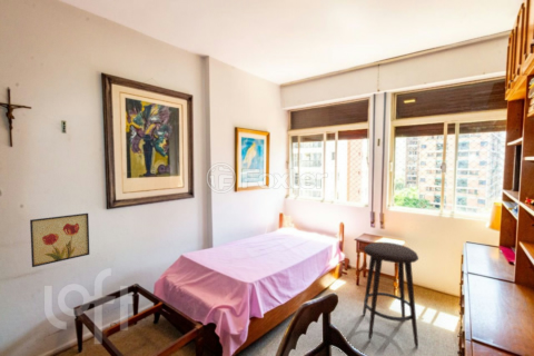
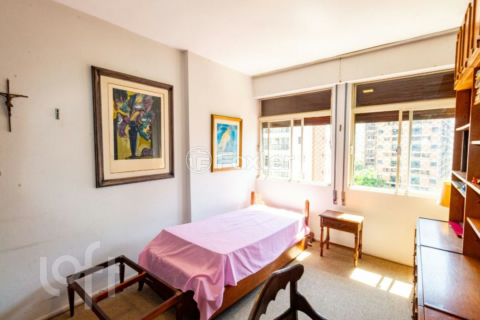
- stool (388, 294)
- wall art (61, 238)
